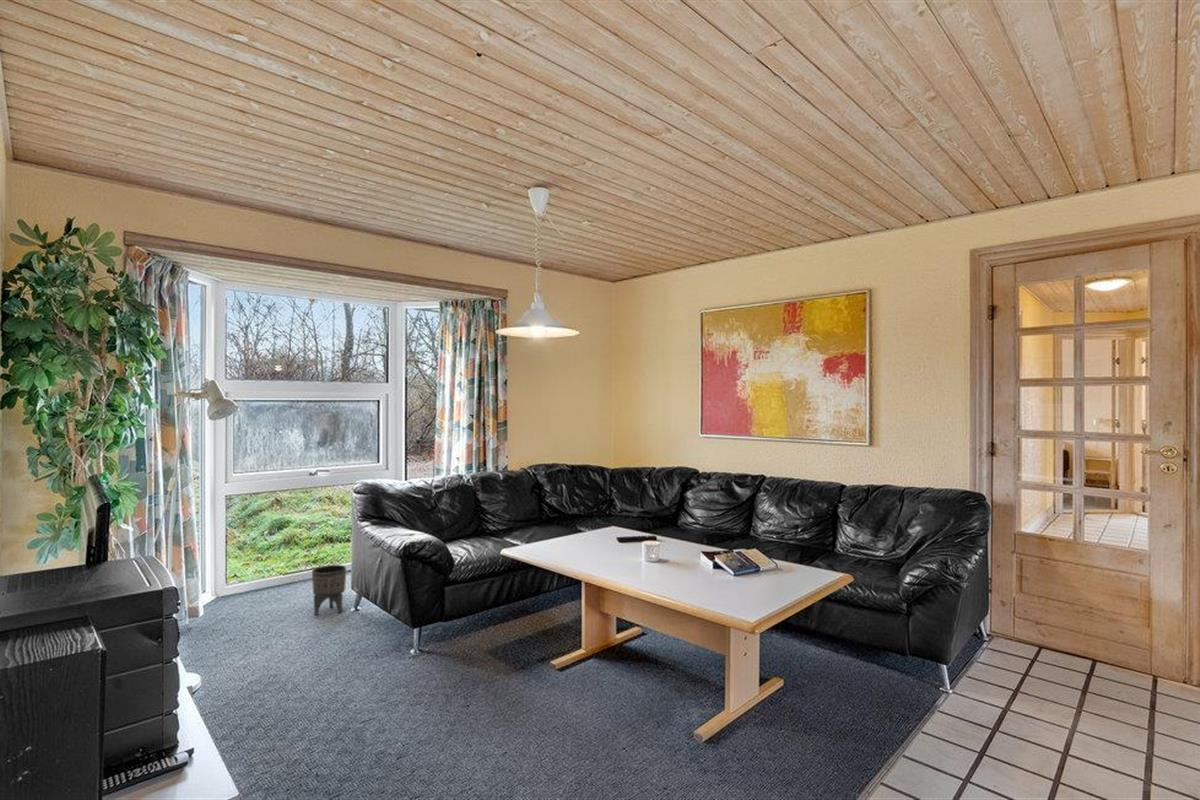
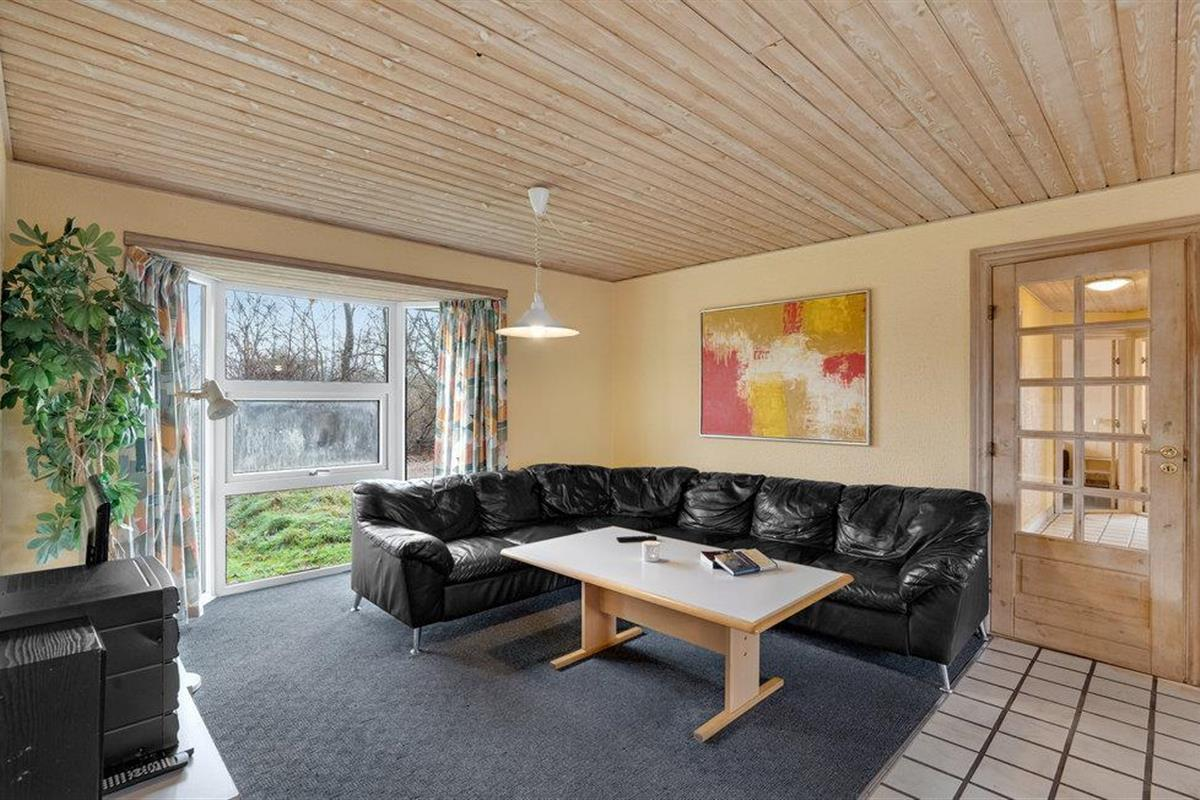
- planter (329, 590)
